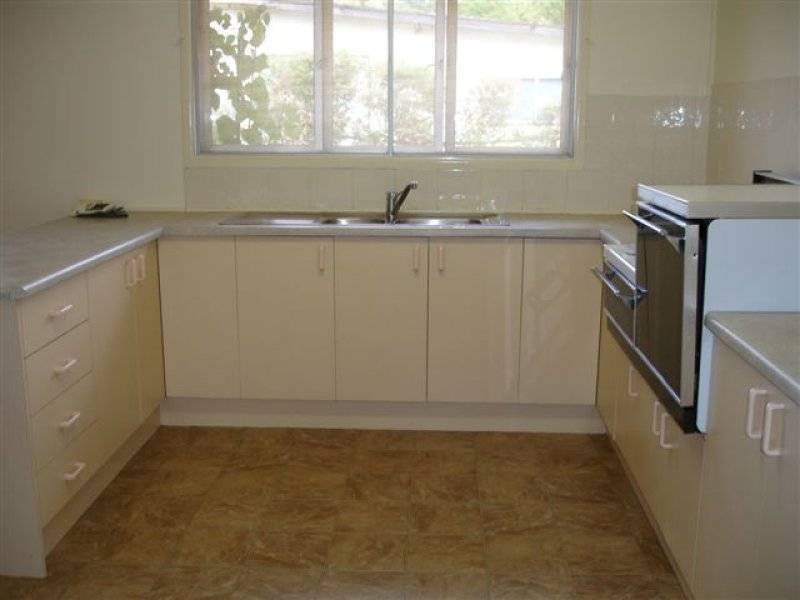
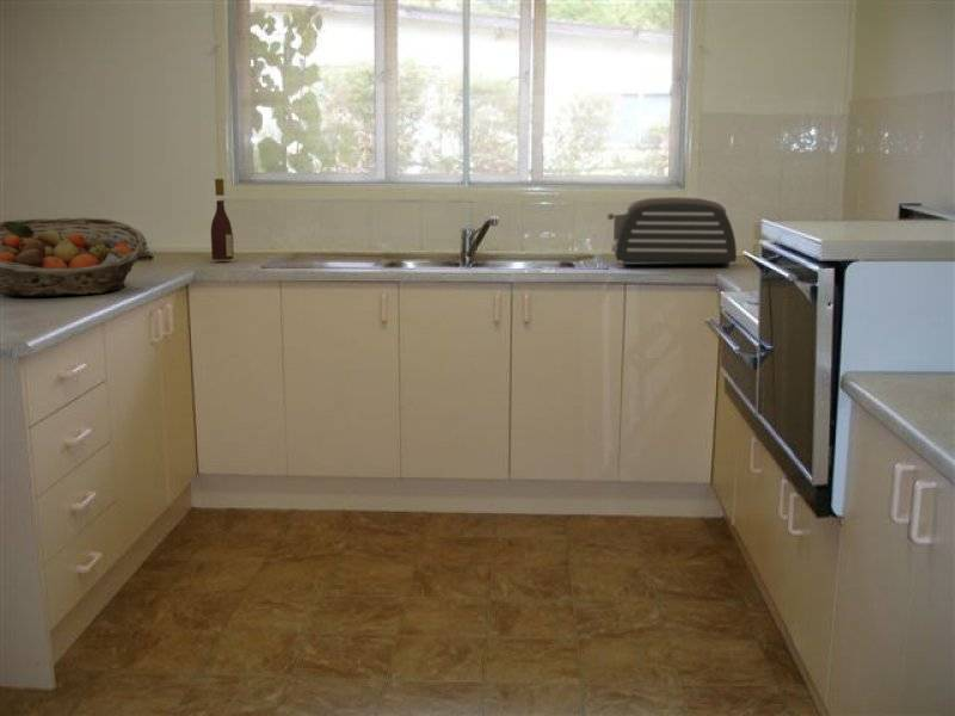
+ wine bottle (221, 220)
+ fruit basket (60, 255)
+ toaster (670, 232)
